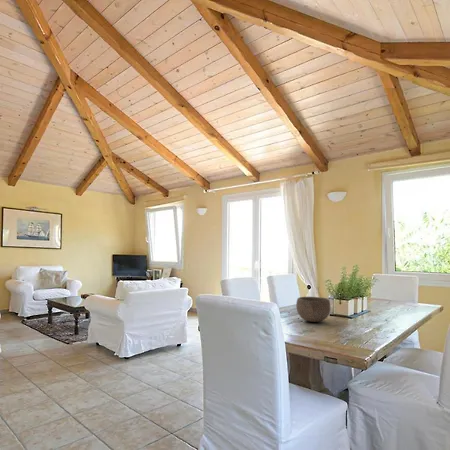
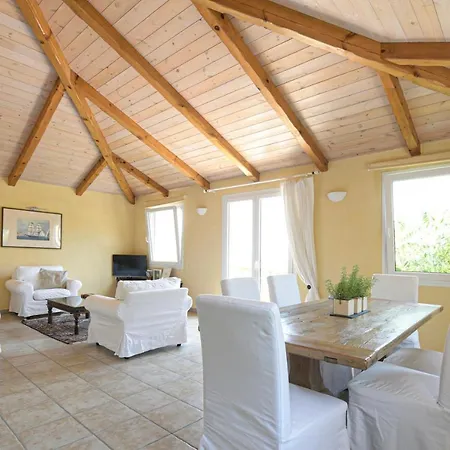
- bowl (313, 309)
